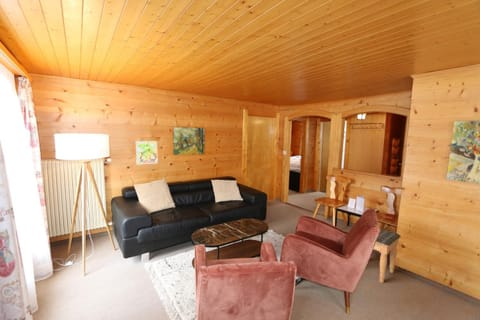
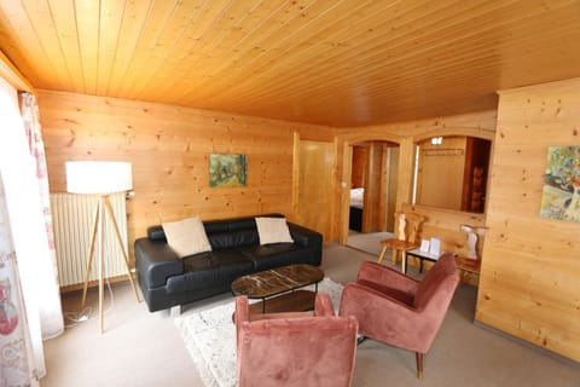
- footstool (375, 249)
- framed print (146, 152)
